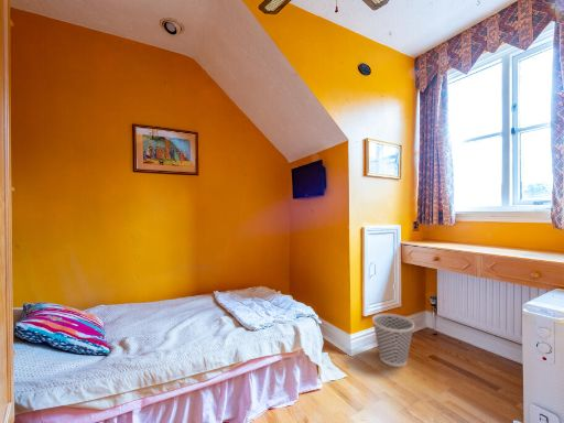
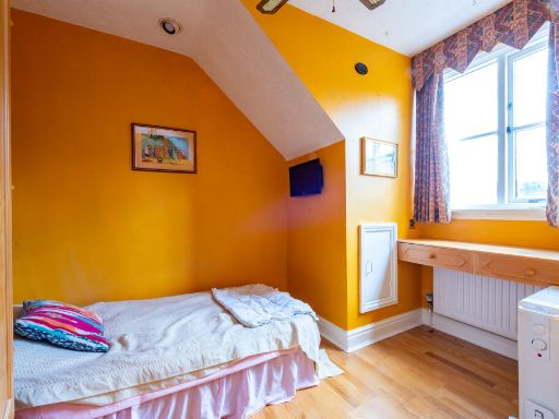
- wastebasket (392, 339)
